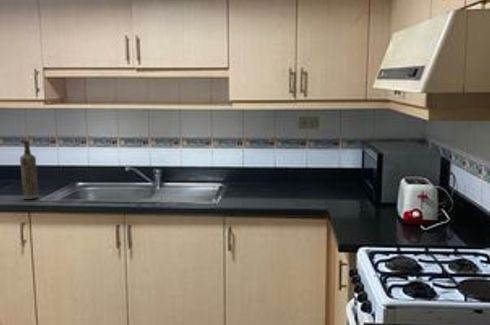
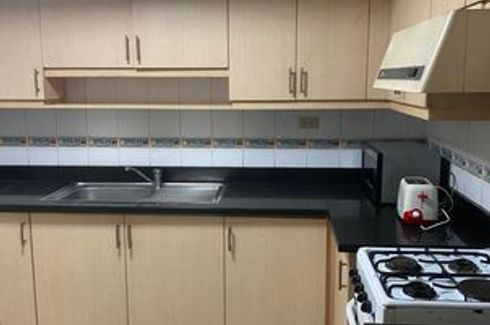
- bottle (28, 169)
